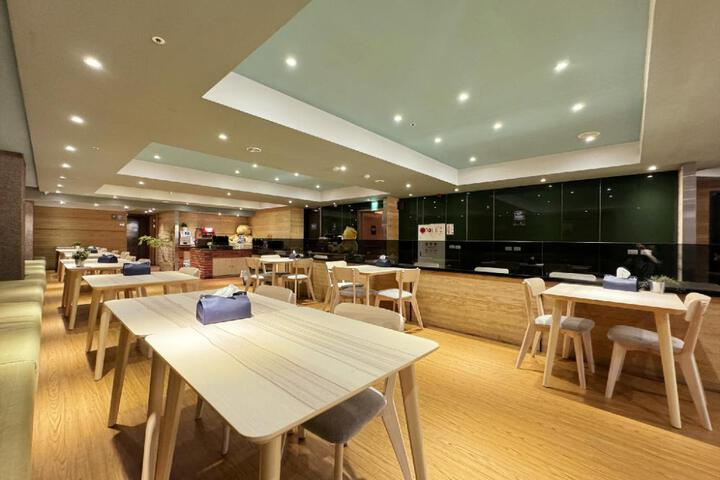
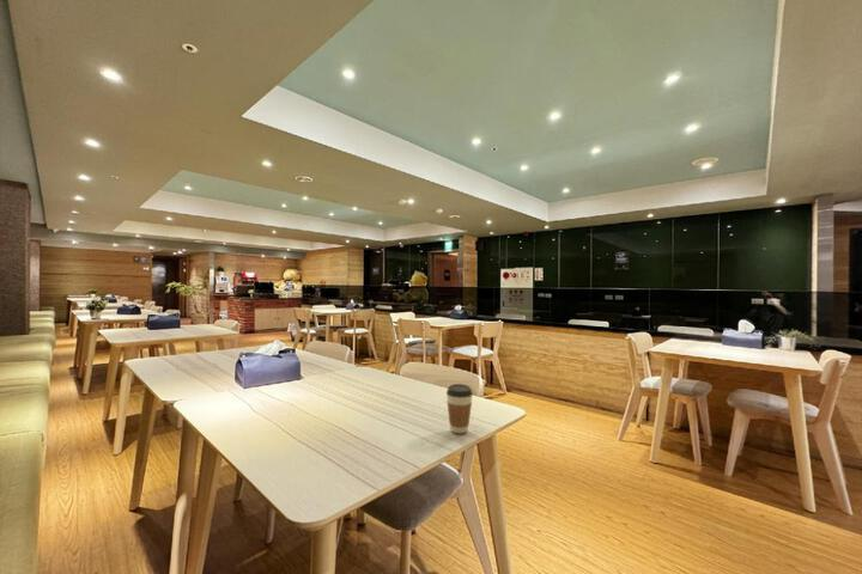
+ coffee cup (459, 408)
